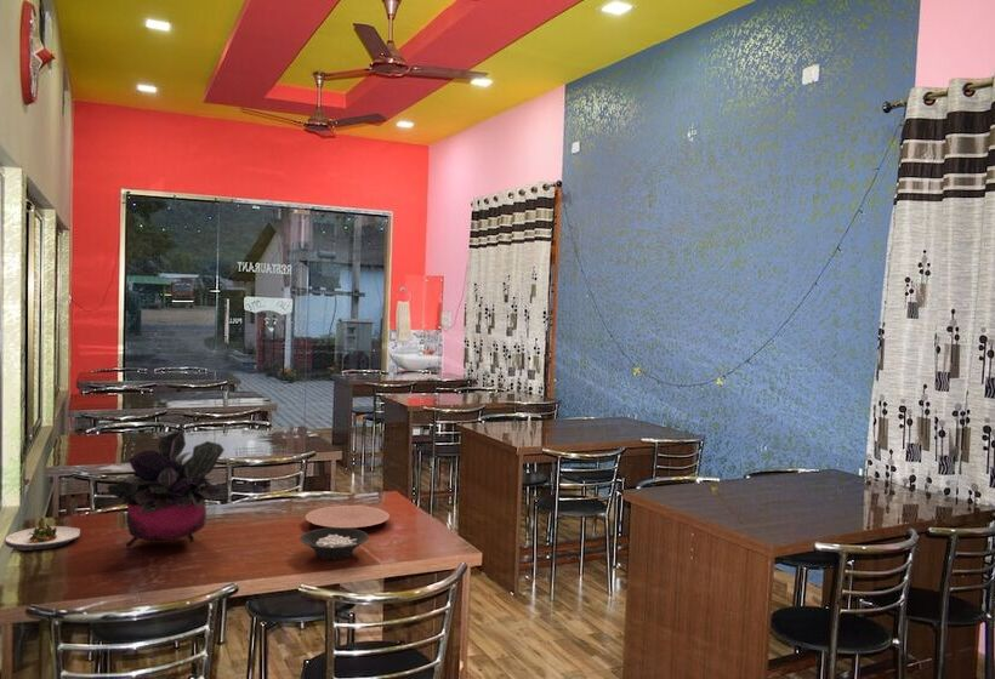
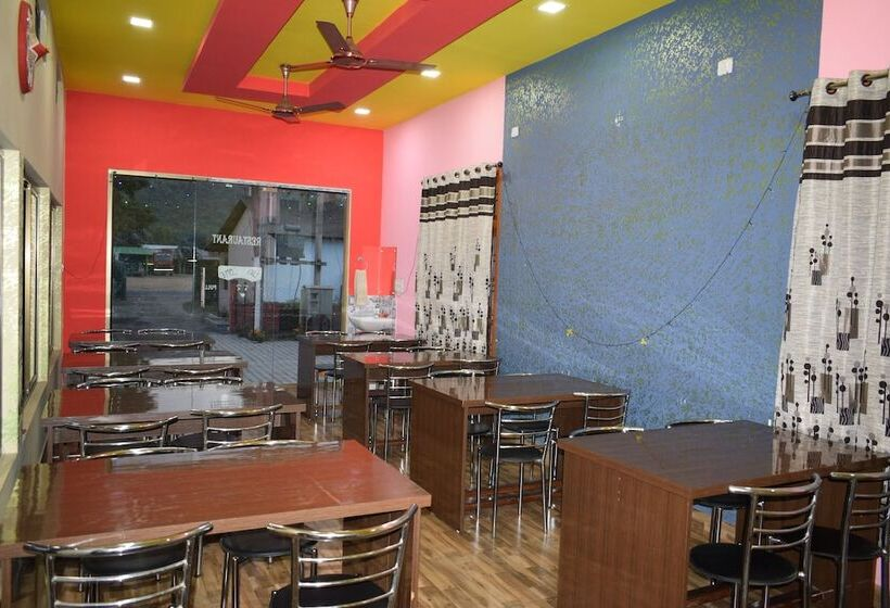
- potted plant (166, 484)
- cereal bowl (334, 544)
- plate (347, 519)
- salad plate (42, 532)
